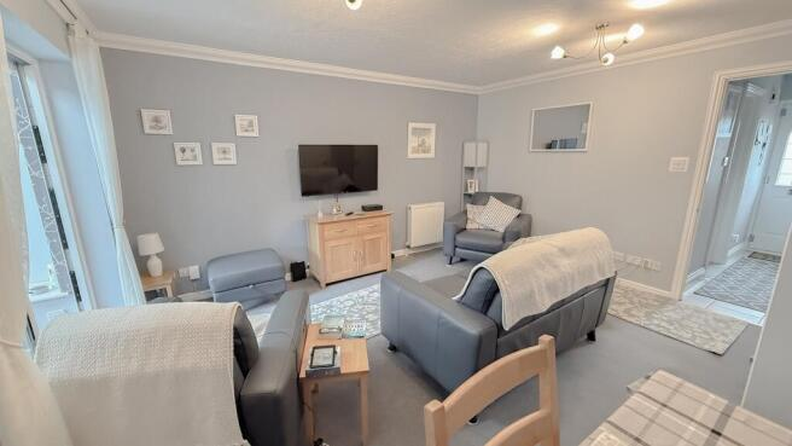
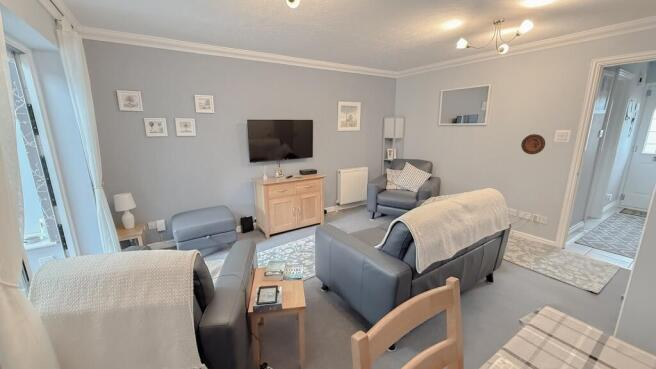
+ decorative plate (533, 144)
